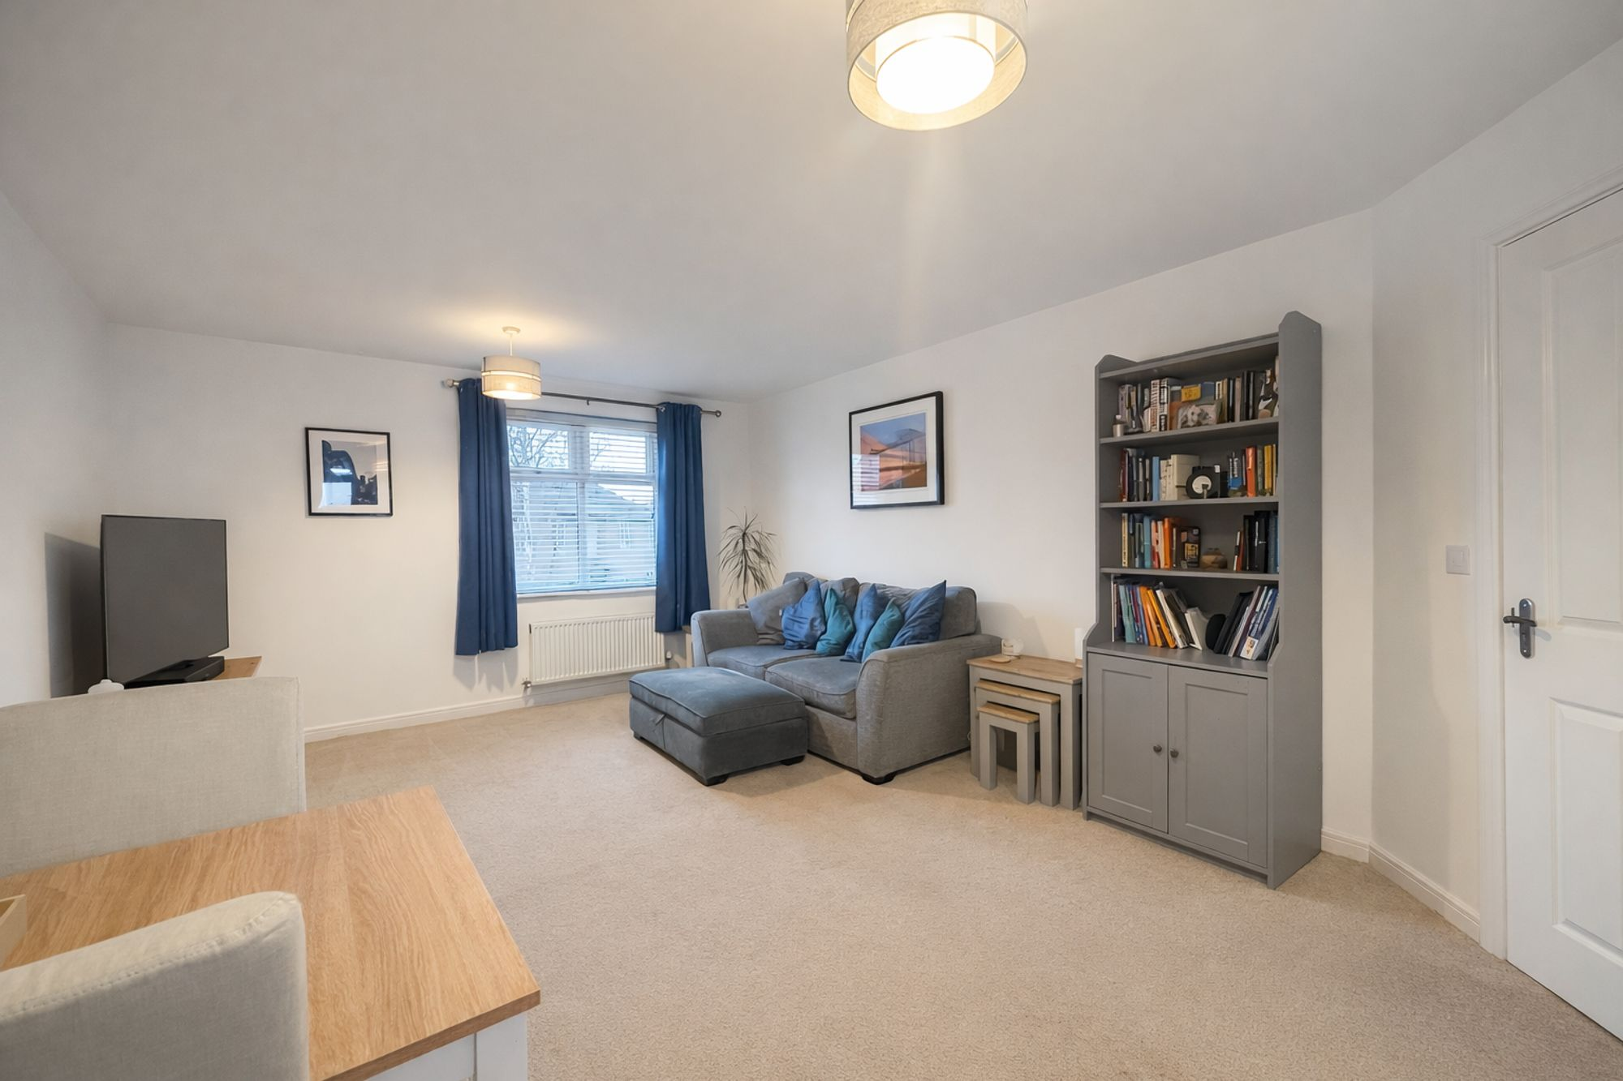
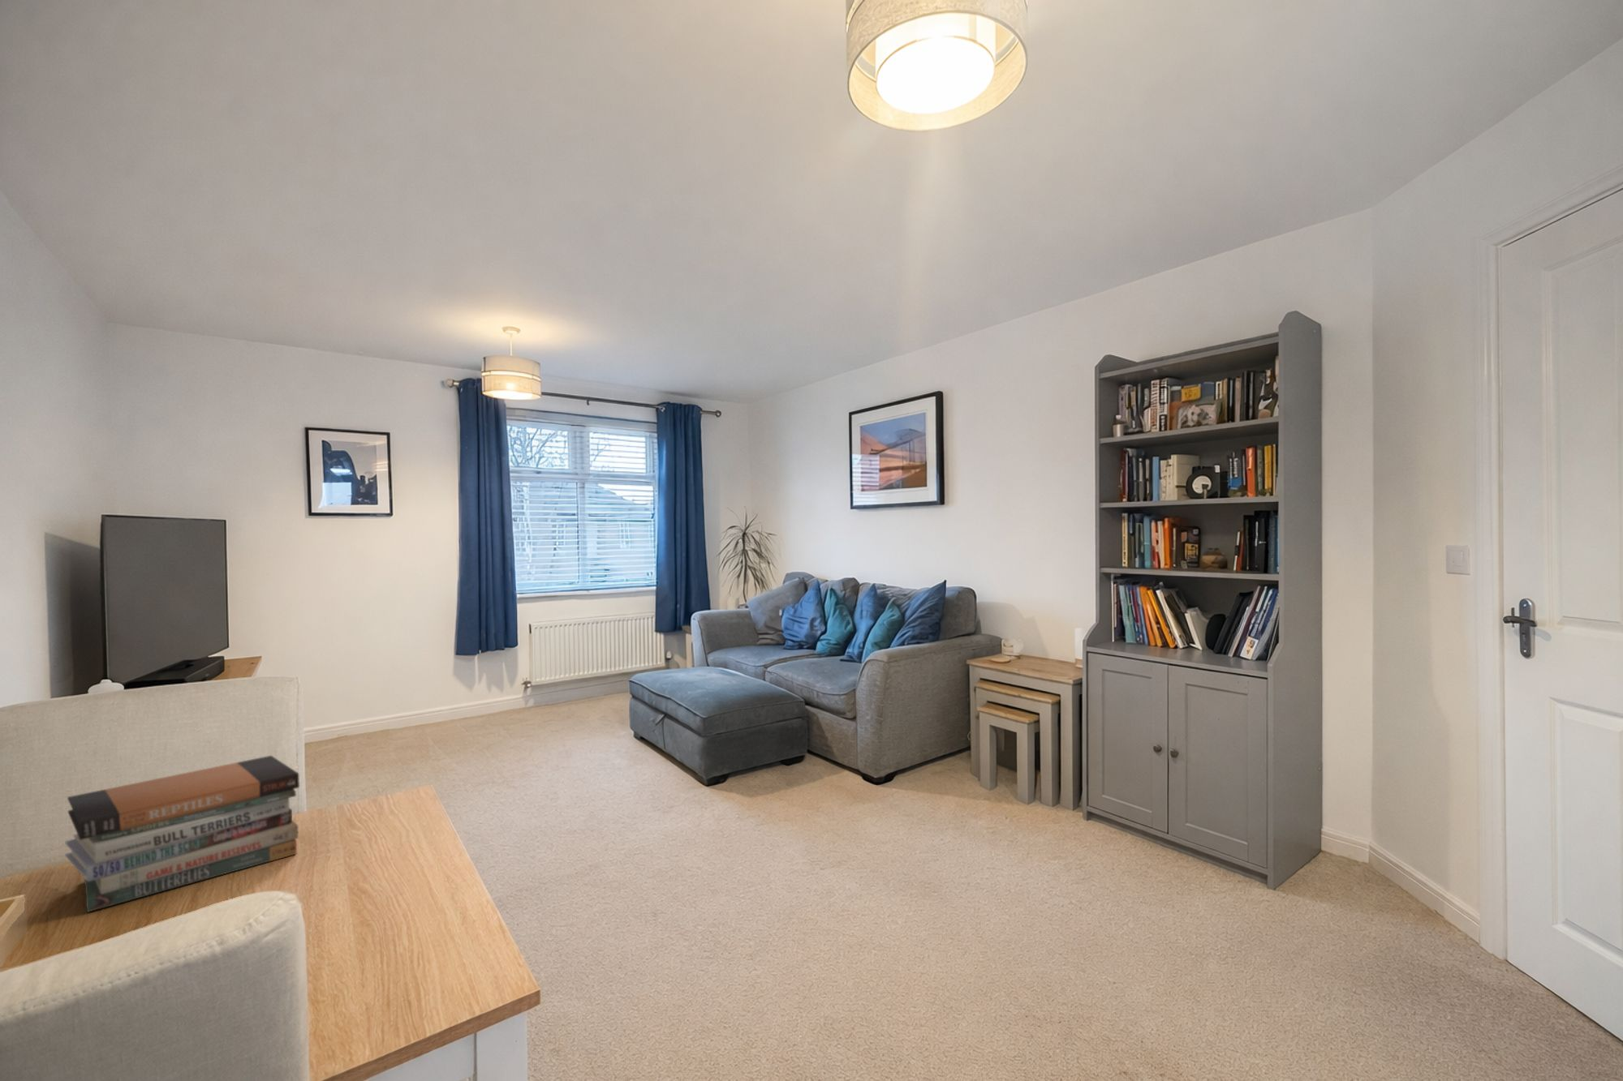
+ book stack (188, 825)
